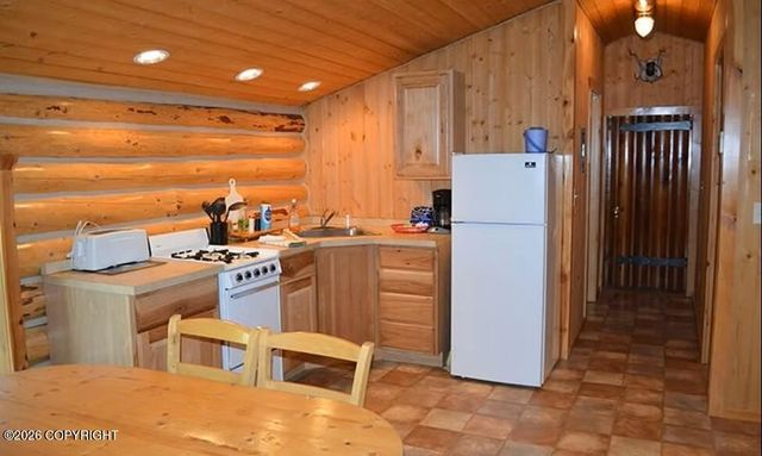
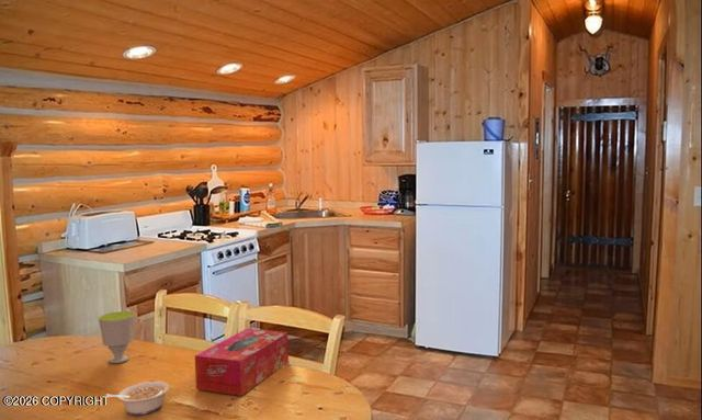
+ tissue box (245, 359)
+ cup (117, 338)
+ legume (143, 398)
